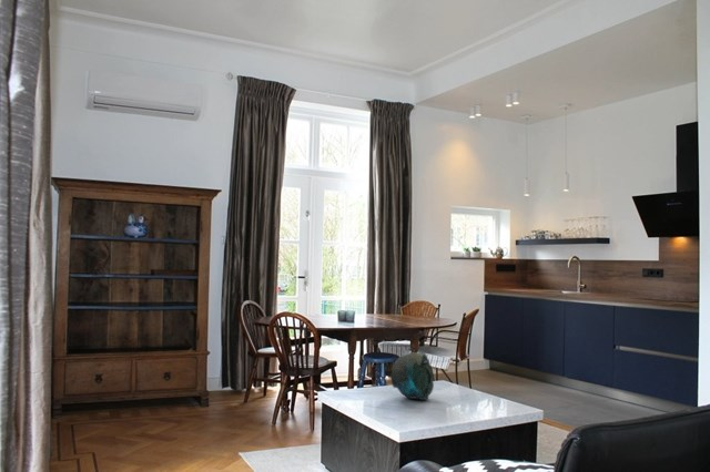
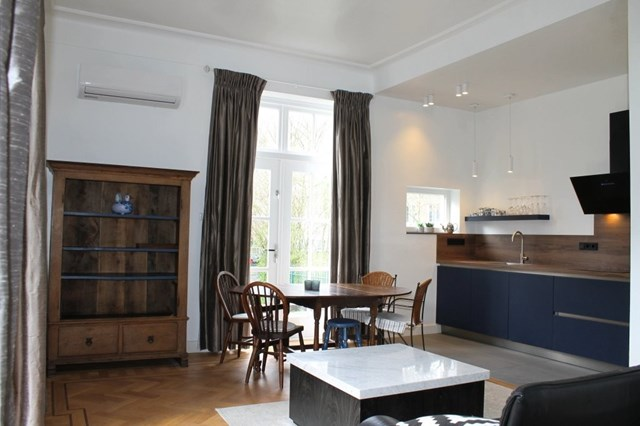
- decorative bowl (414, 373)
